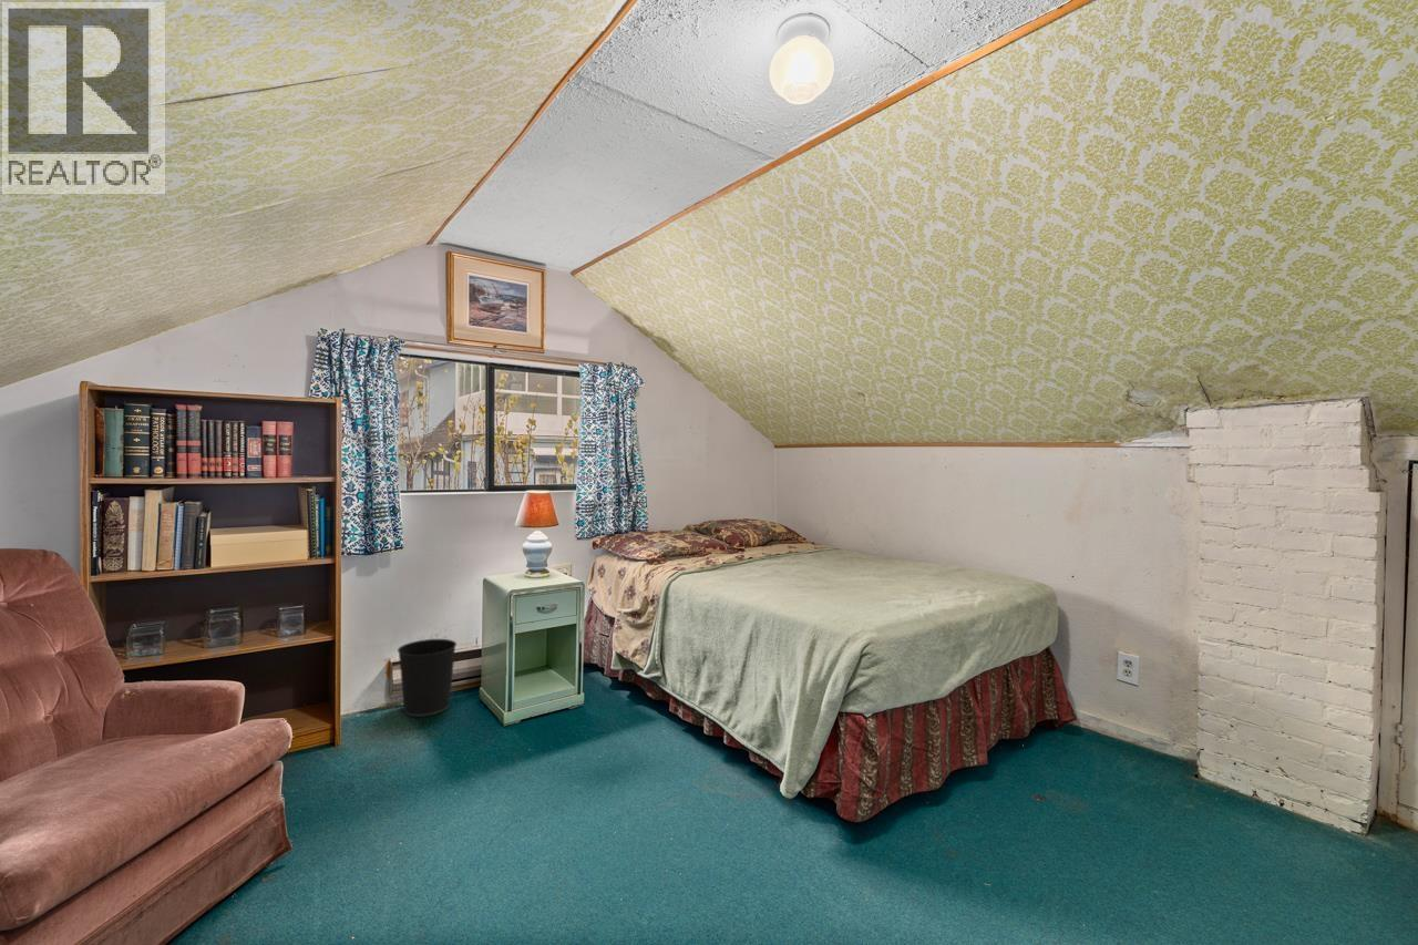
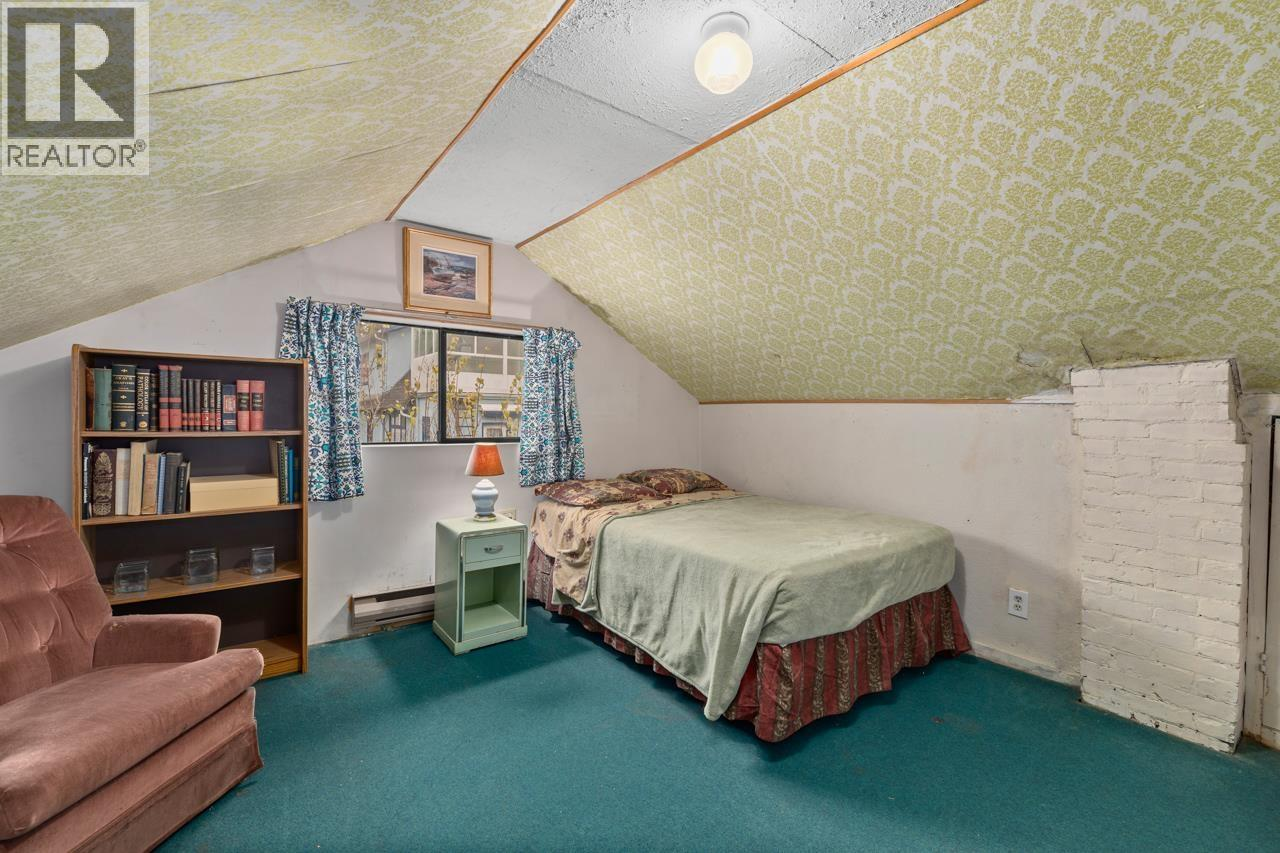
- wastebasket (427, 677)
